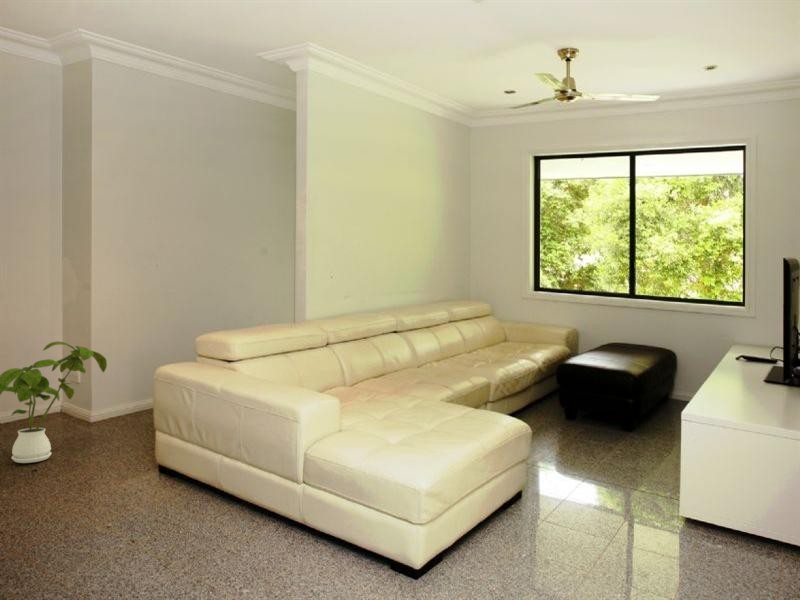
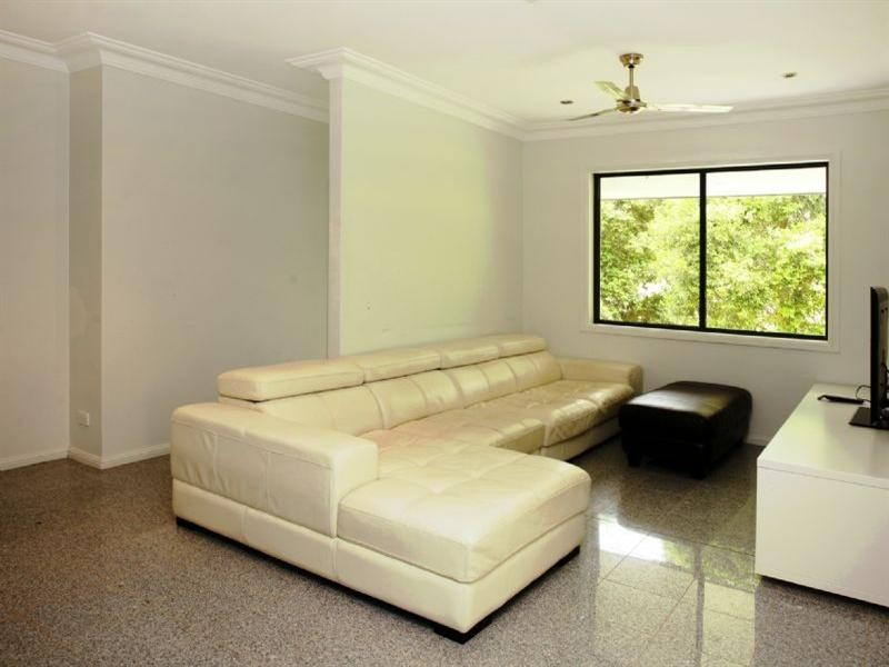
- house plant (53, 399)
